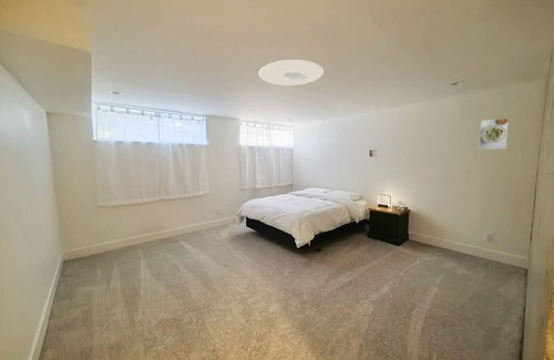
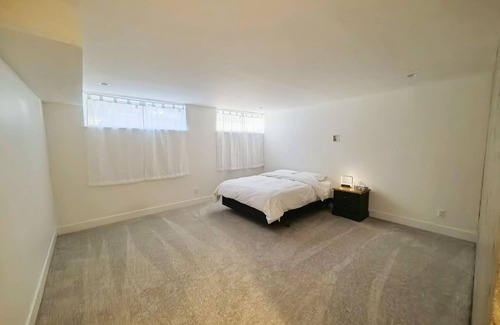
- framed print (493, 134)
- ceiling light (290, 71)
